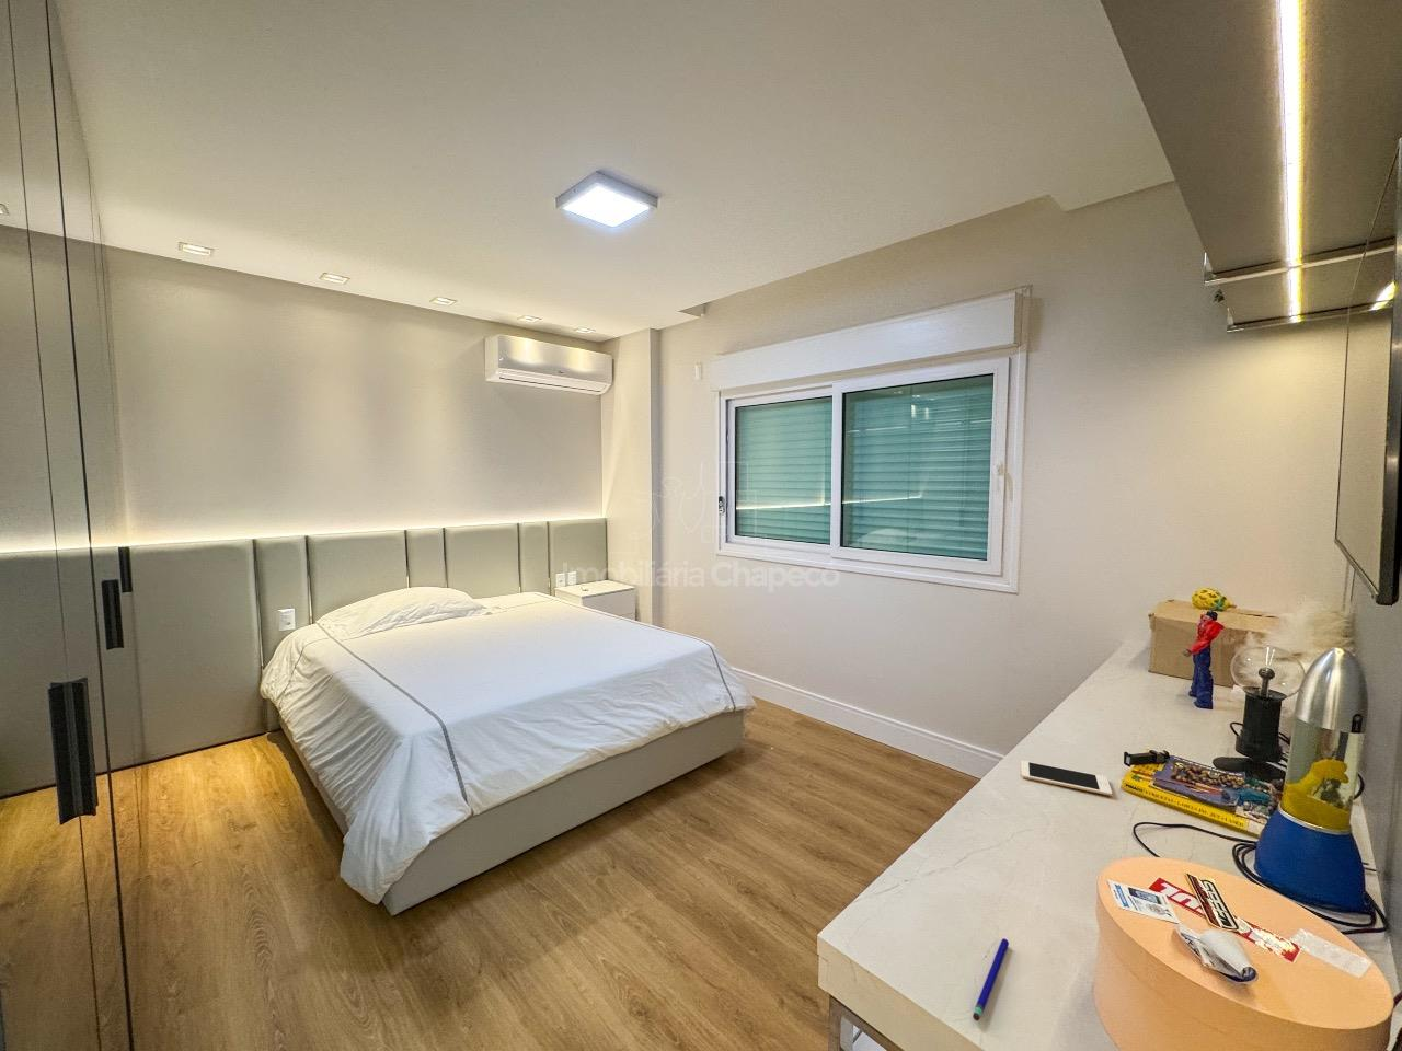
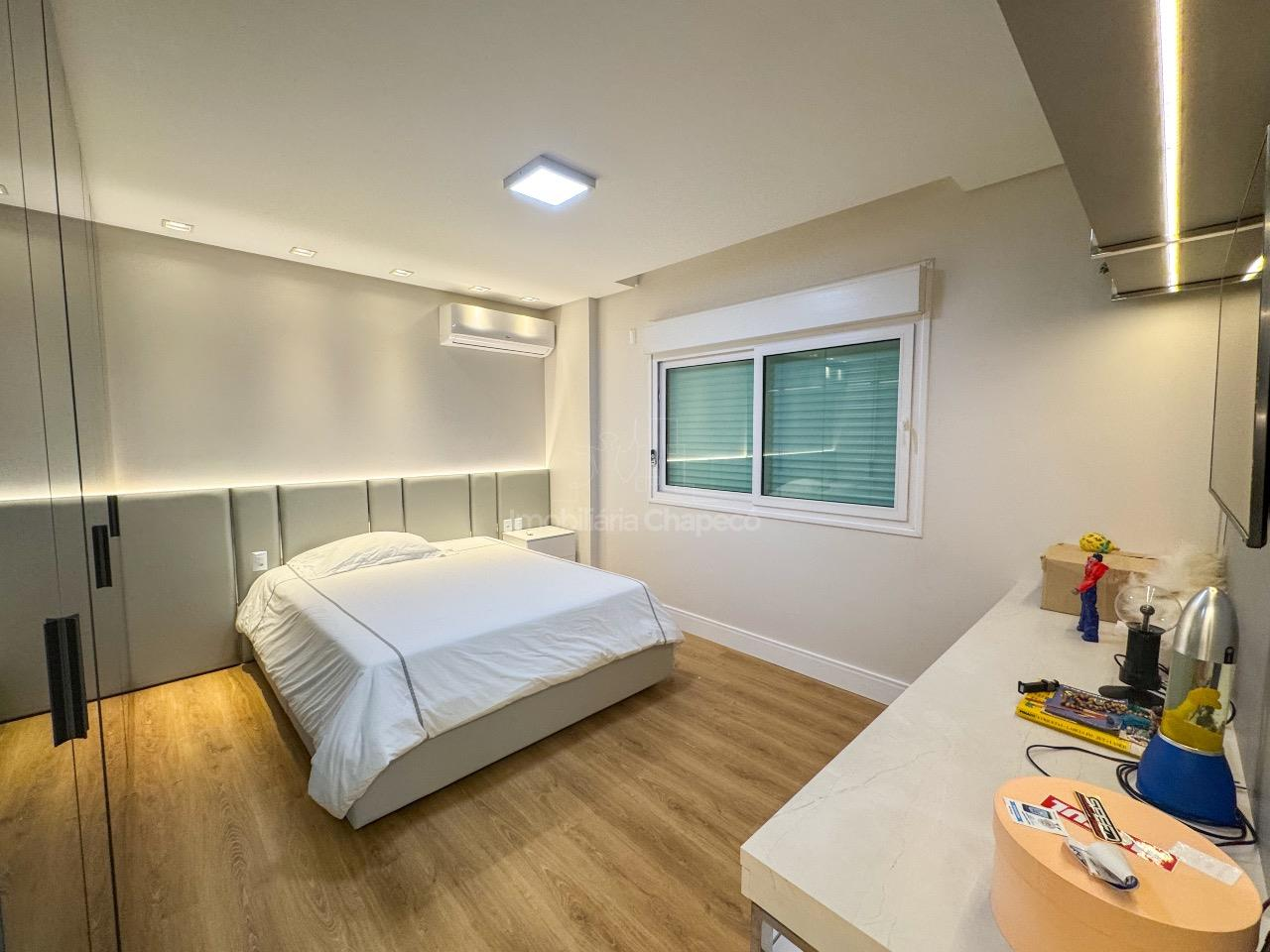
- pen (991, 977)
- cell phone (1063, 776)
